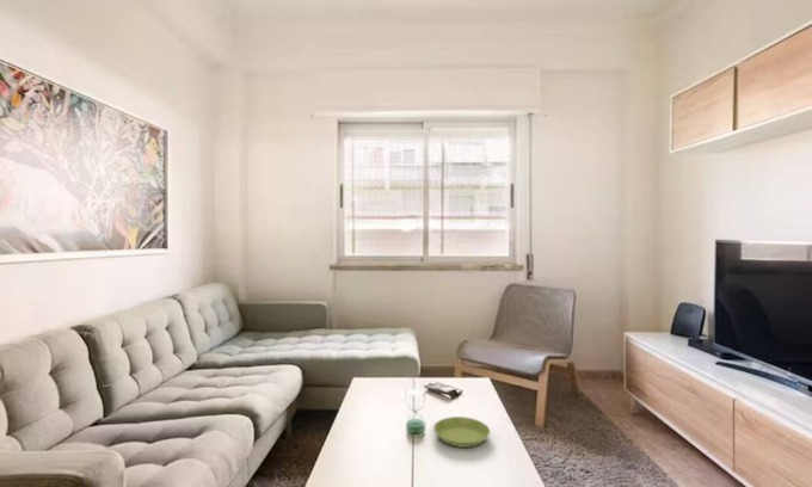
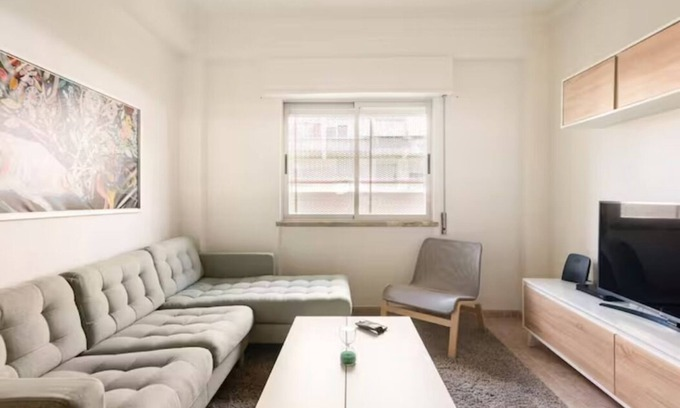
- saucer (461, 432)
